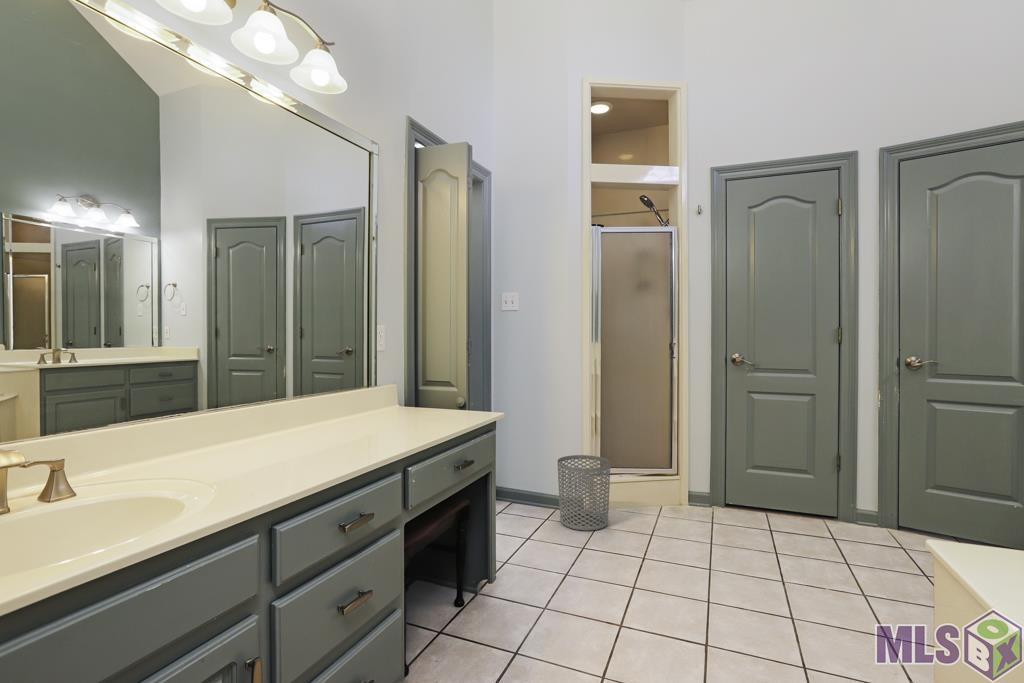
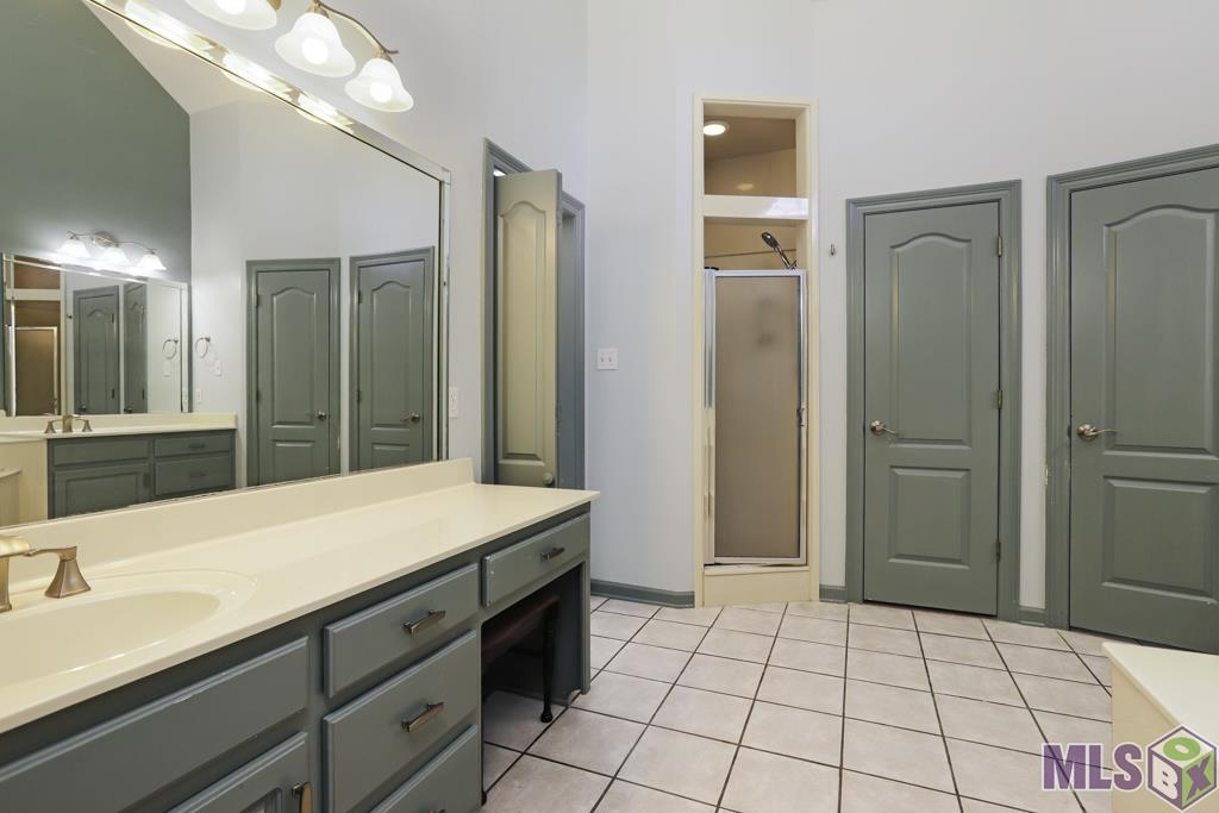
- waste bin (583, 492)
